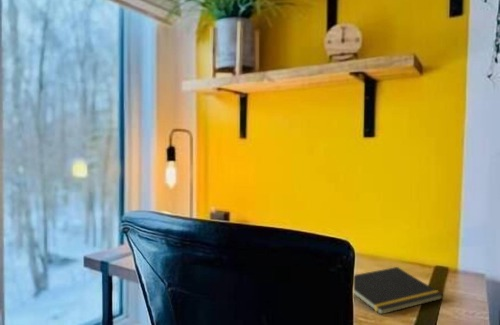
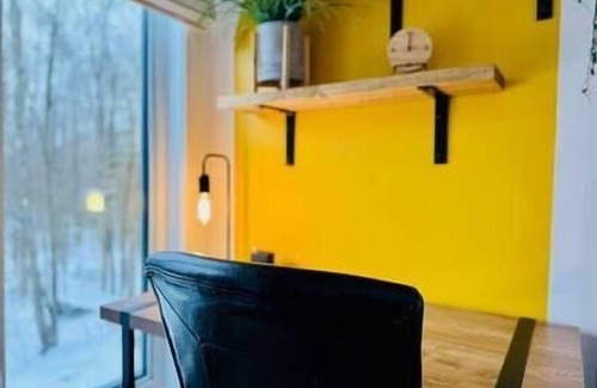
- notepad (389, 288)
